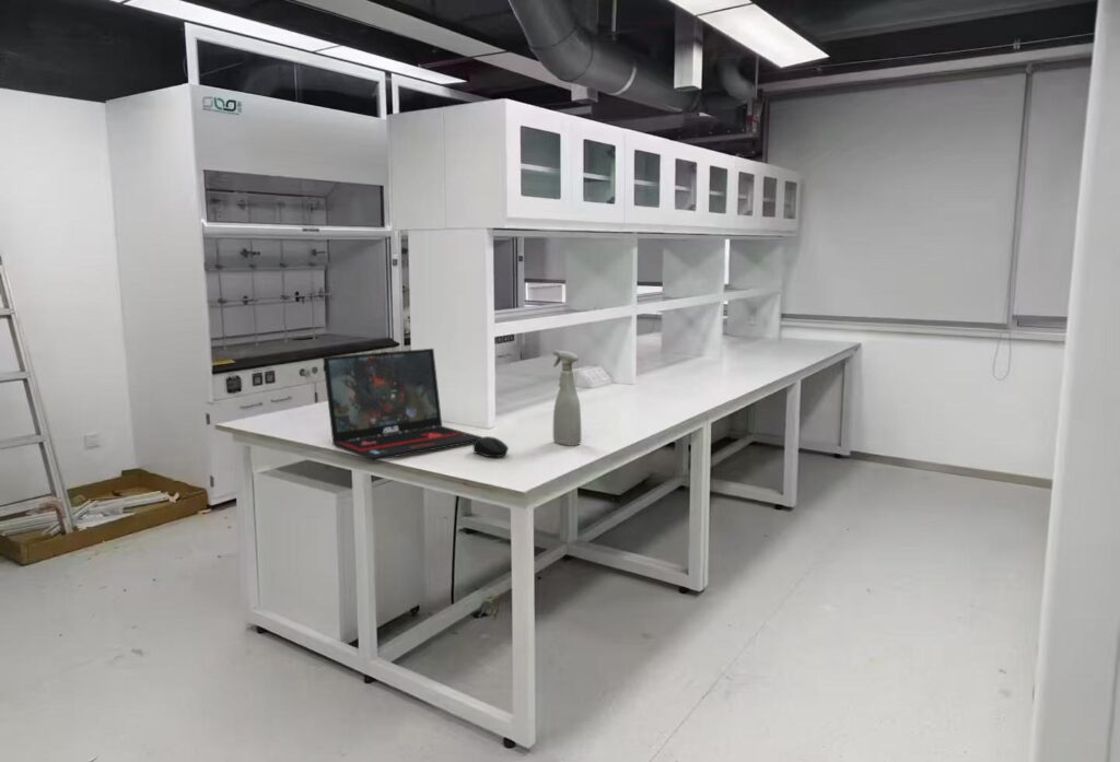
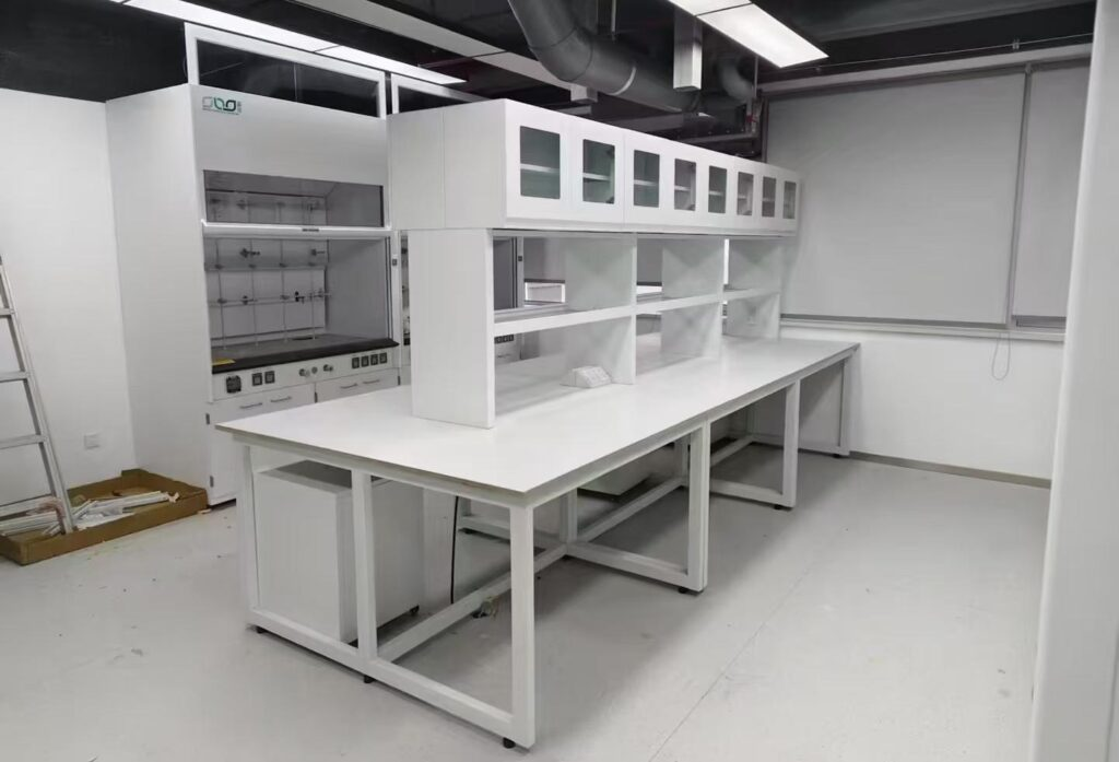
- spray bottle (567, 397)
- laptop (405, 400)
- computer mouse (490, 445)
